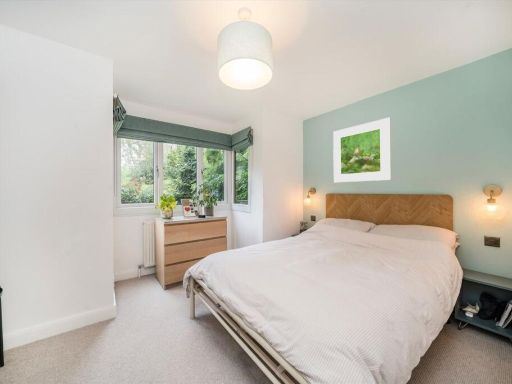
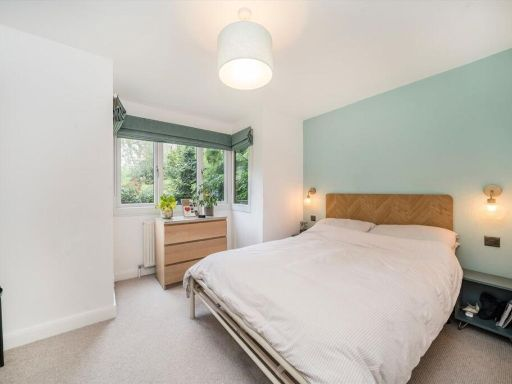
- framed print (359, 153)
